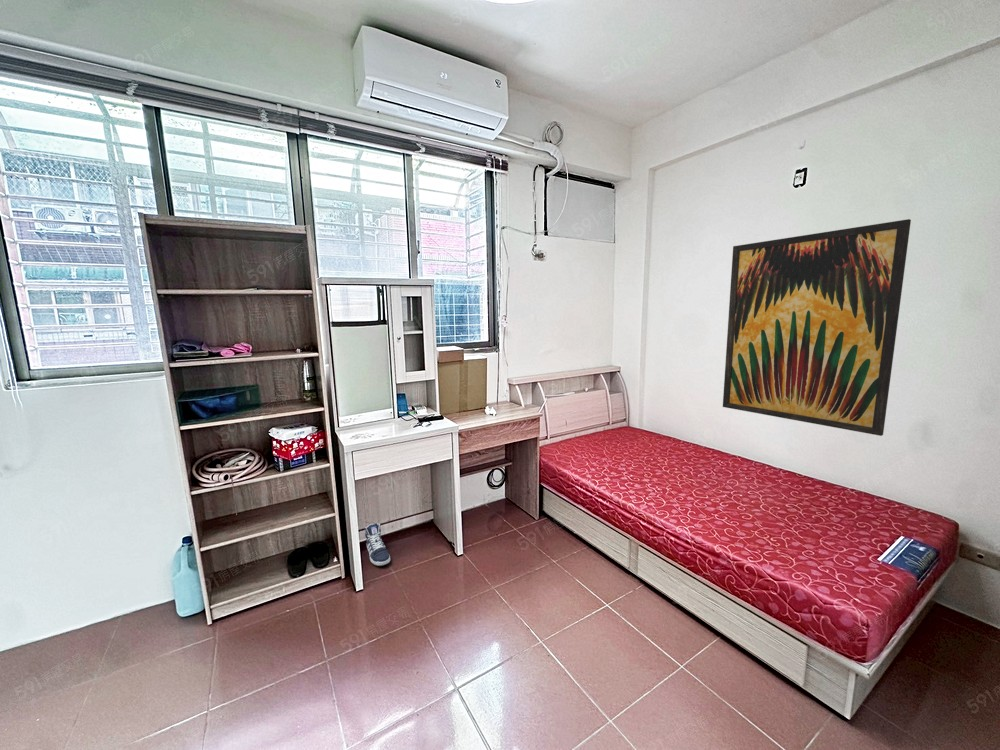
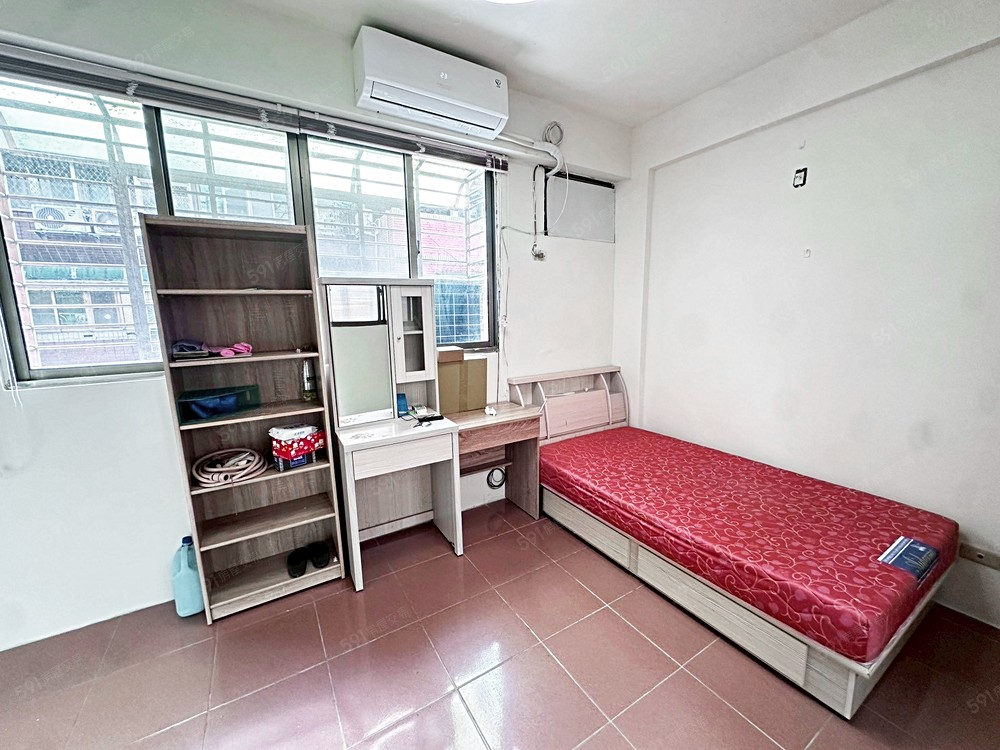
- wall art (799, 330)
- sneaker (376, 542)
